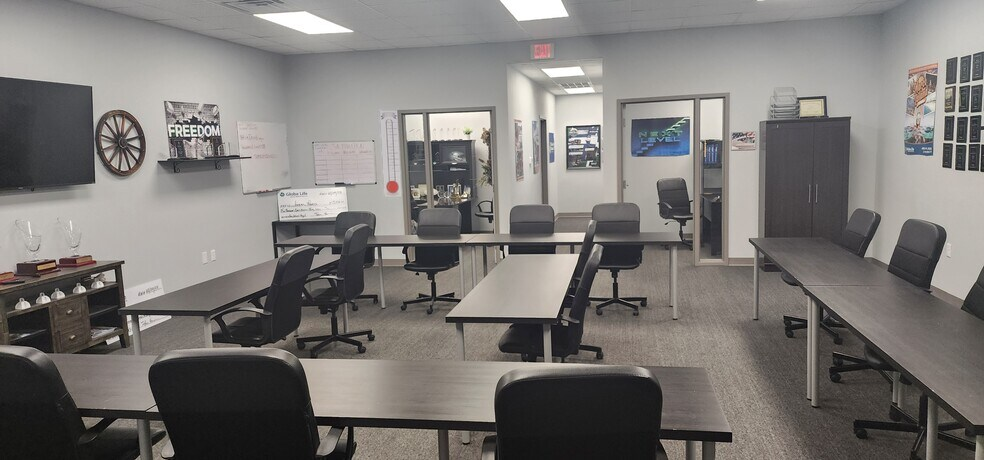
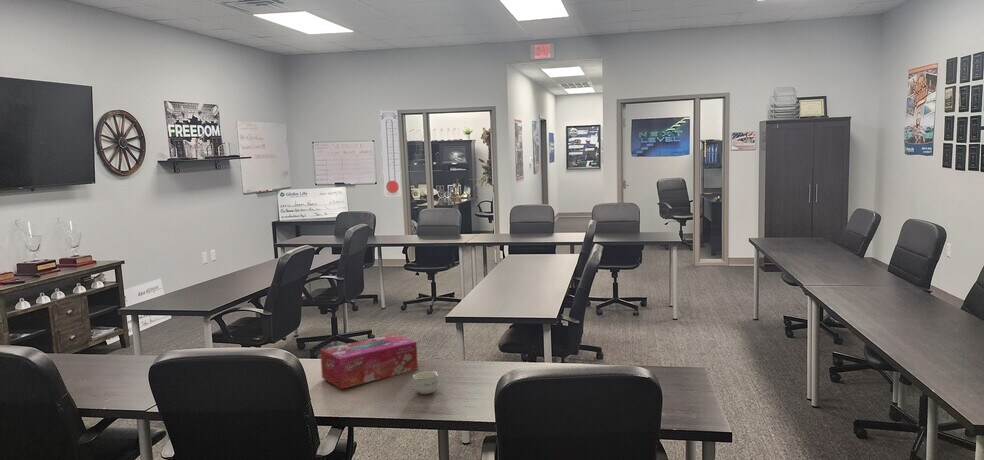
+ tissue box (369, 359)
+ cup (428, 382)
